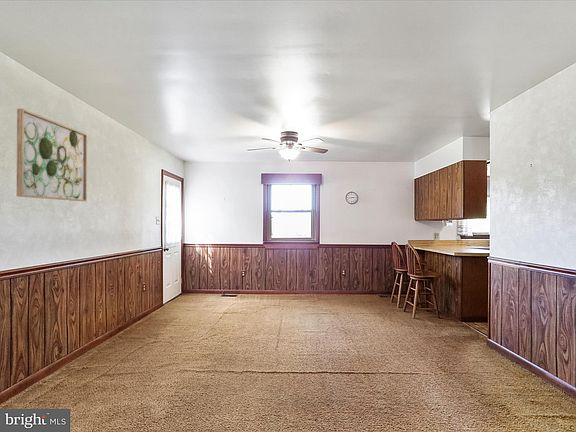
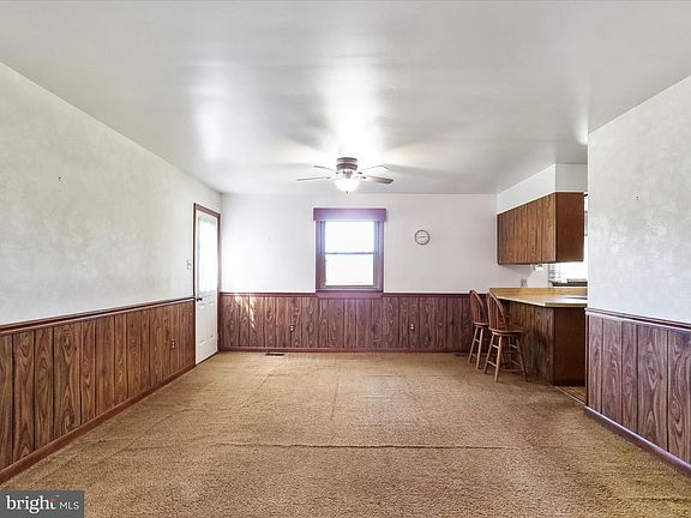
- wall art (57, 161)
